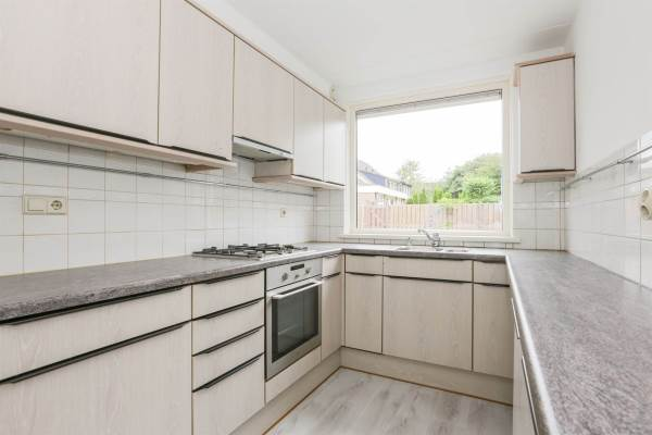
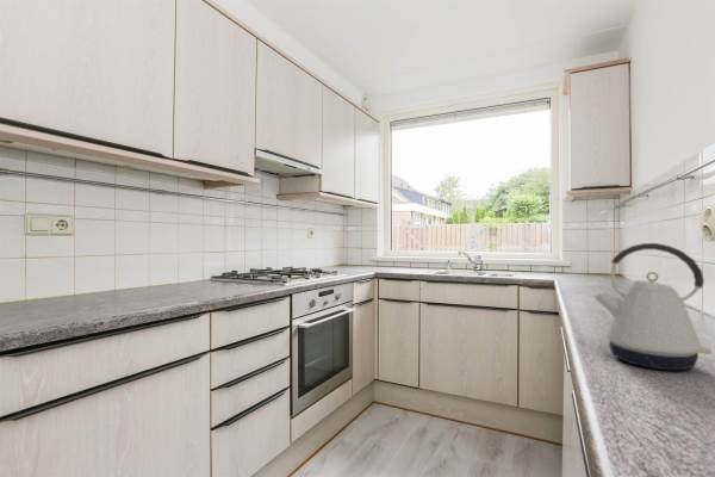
+ kettle (647, 302)
